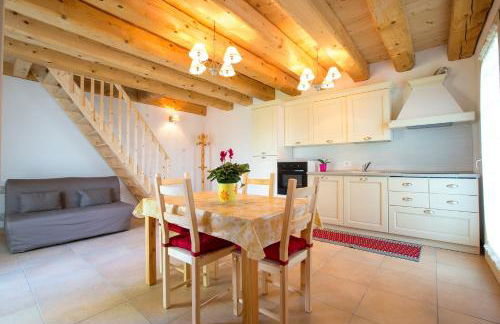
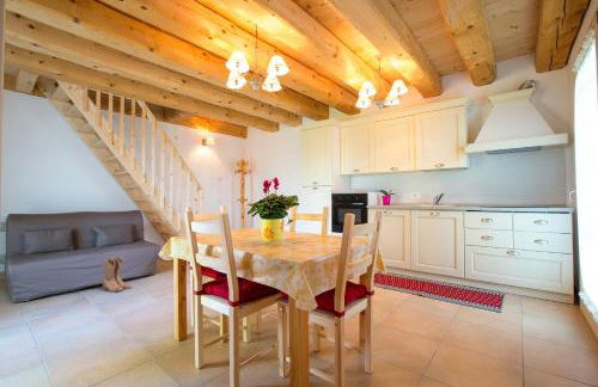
+ boots (116, 272)
